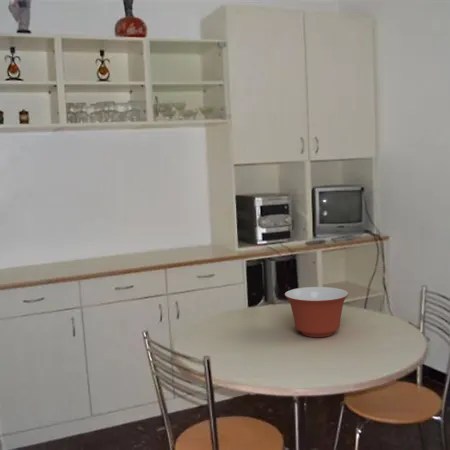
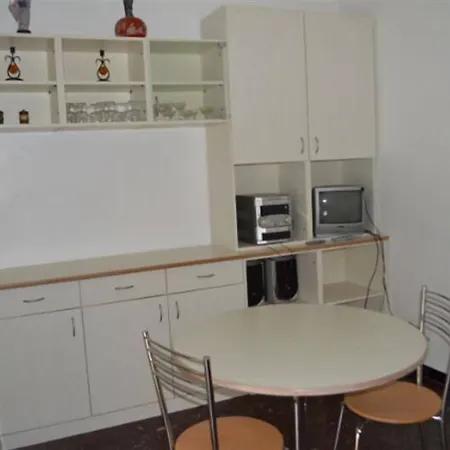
- mixing bowl (316, 313)
